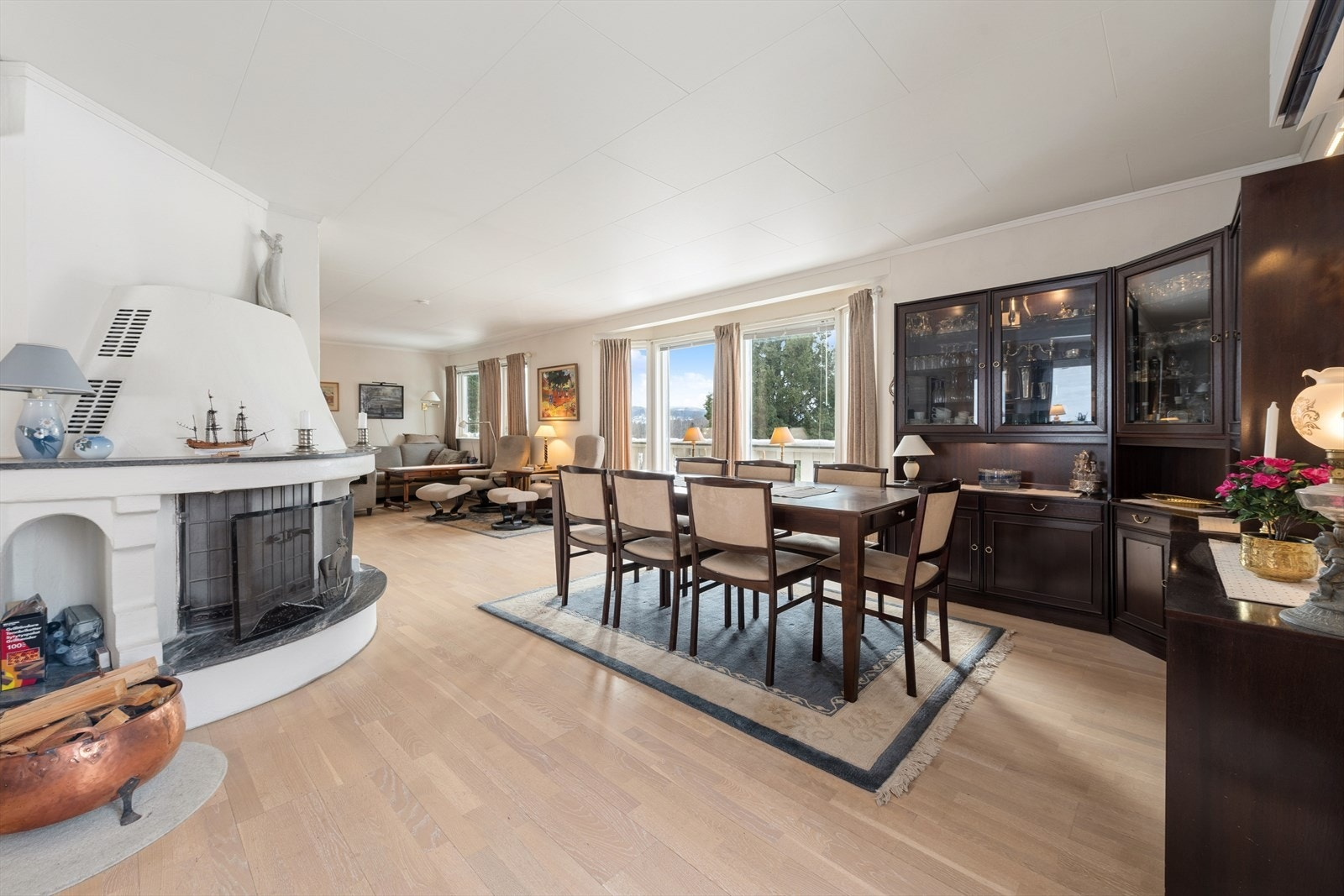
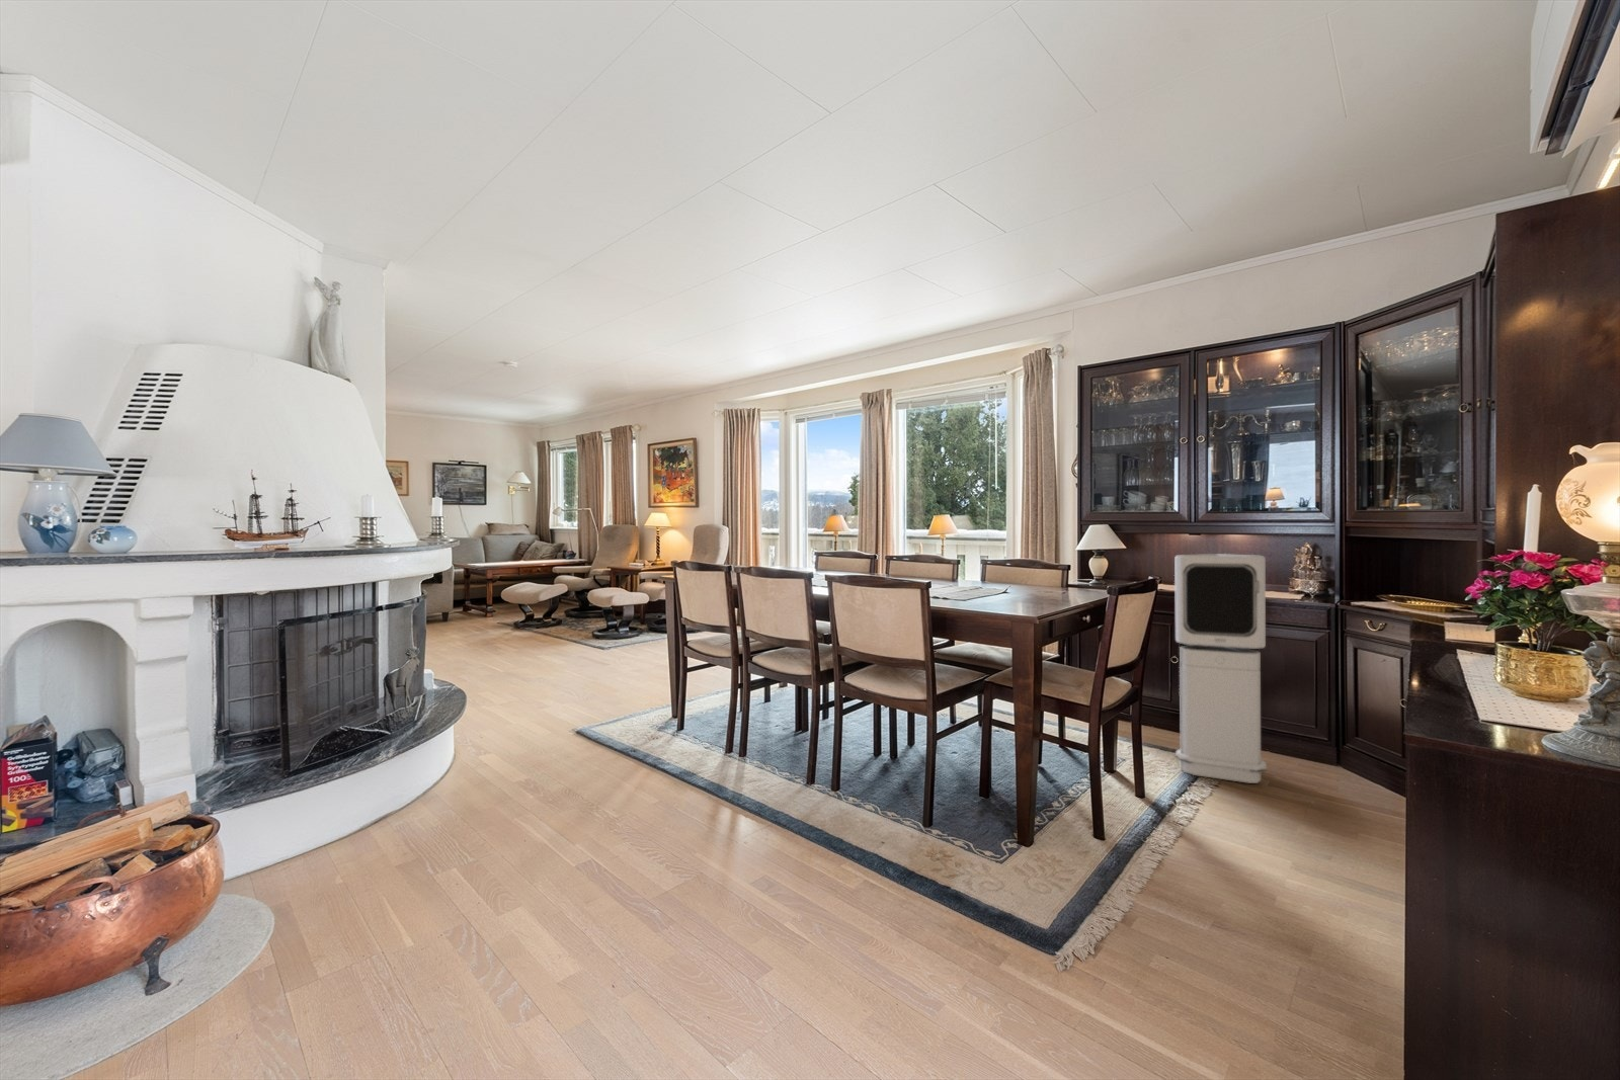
+ air purifier (1216, 661)
